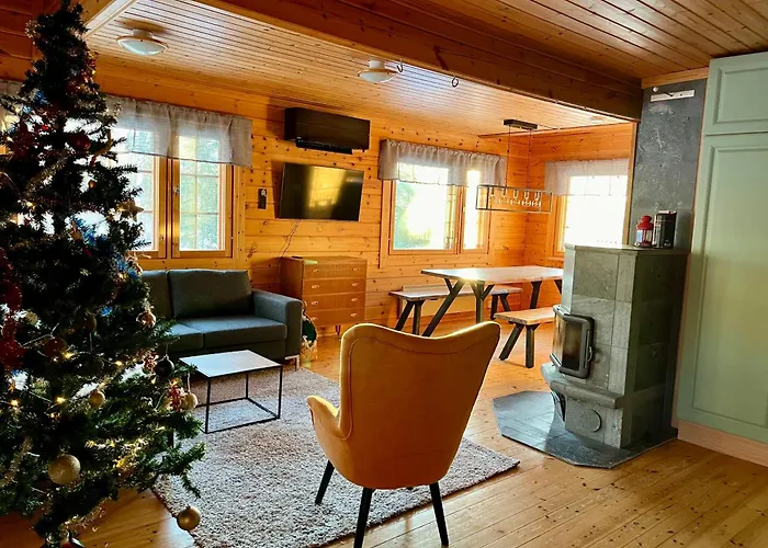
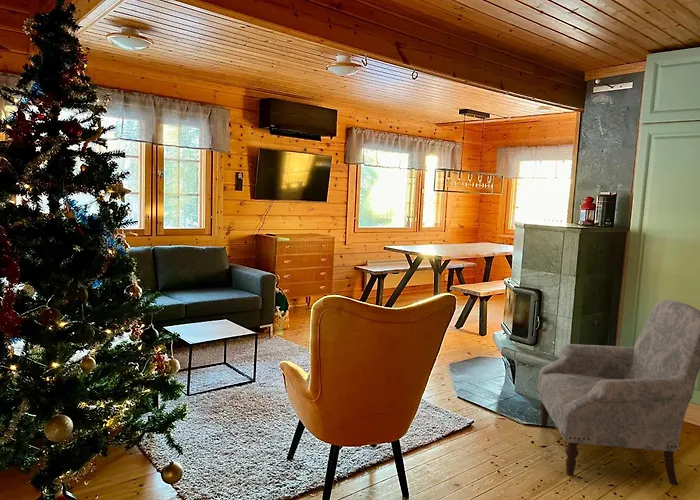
+ armchair (617, 377)
